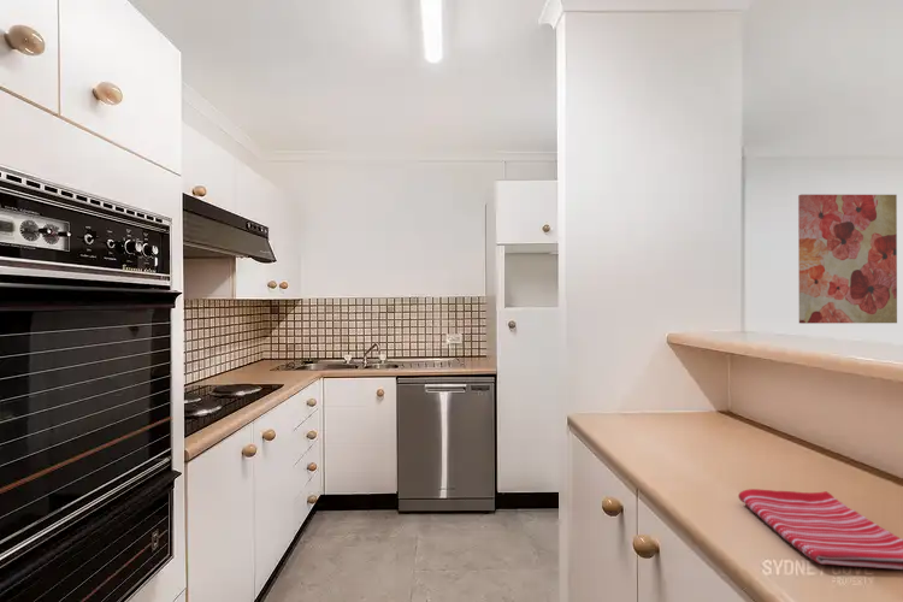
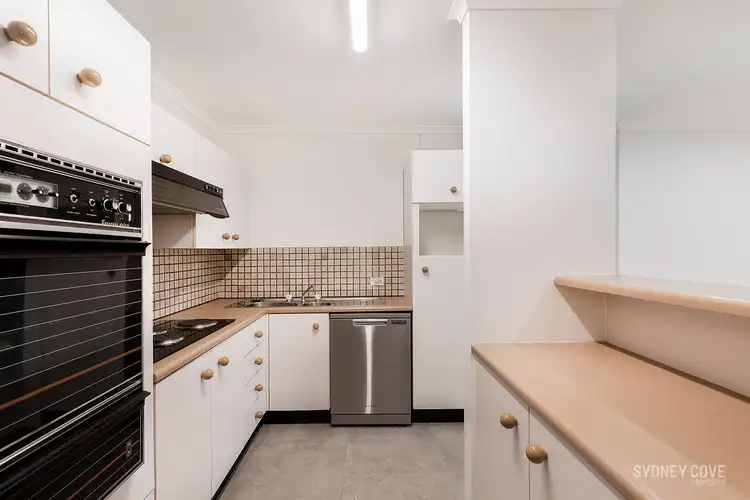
- dish towel (822, 523)
- wall art (848, 259)
